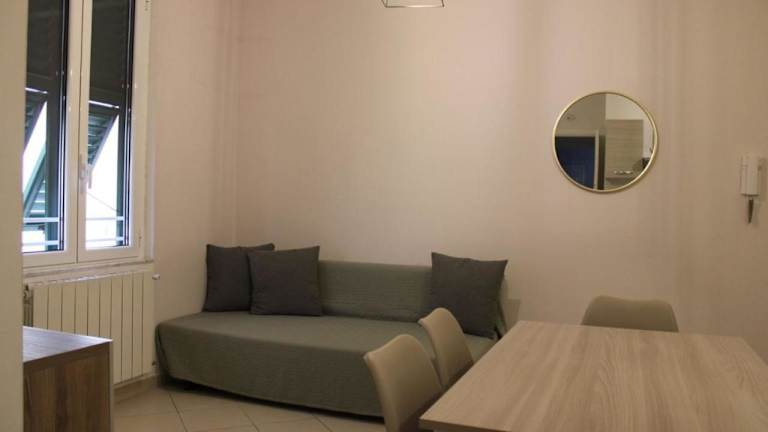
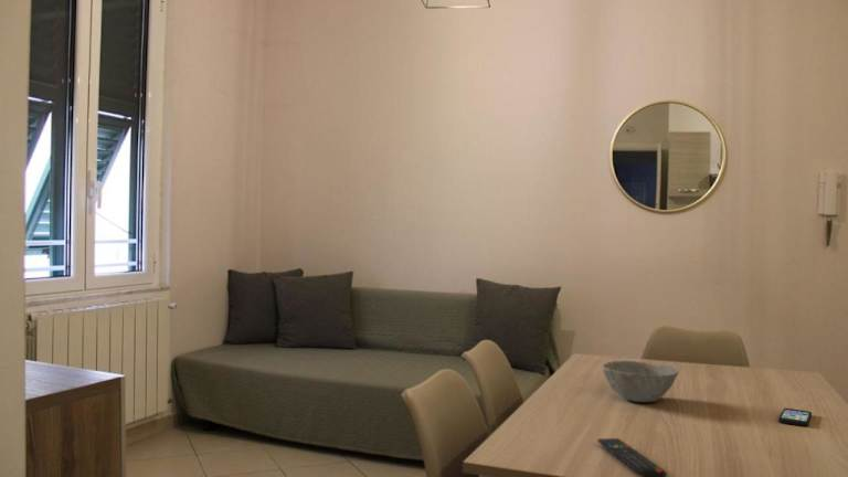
+ remote control (629, 457)
+ smartphone (795, 416)
+ bowl (638, 383)
